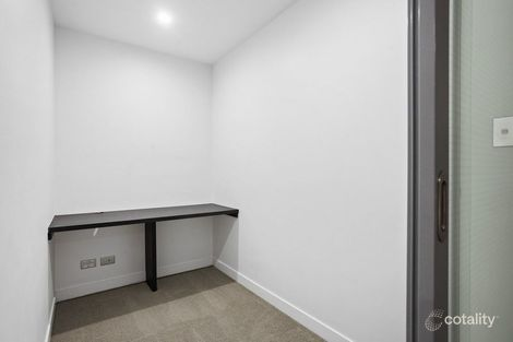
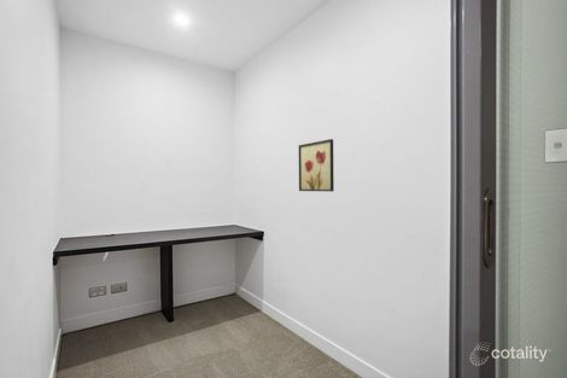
+ wall art (315, 167)
